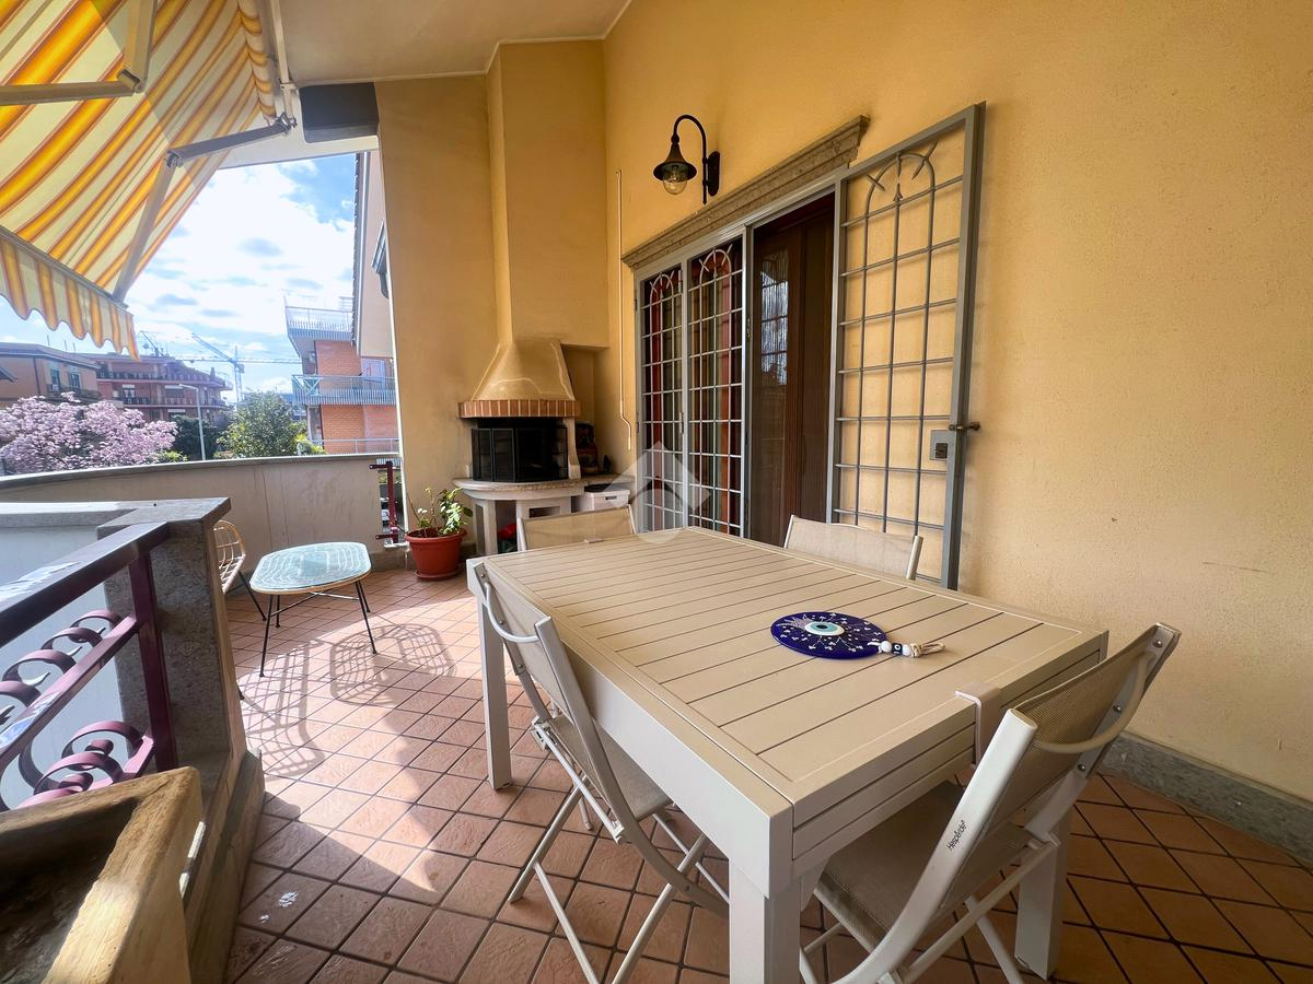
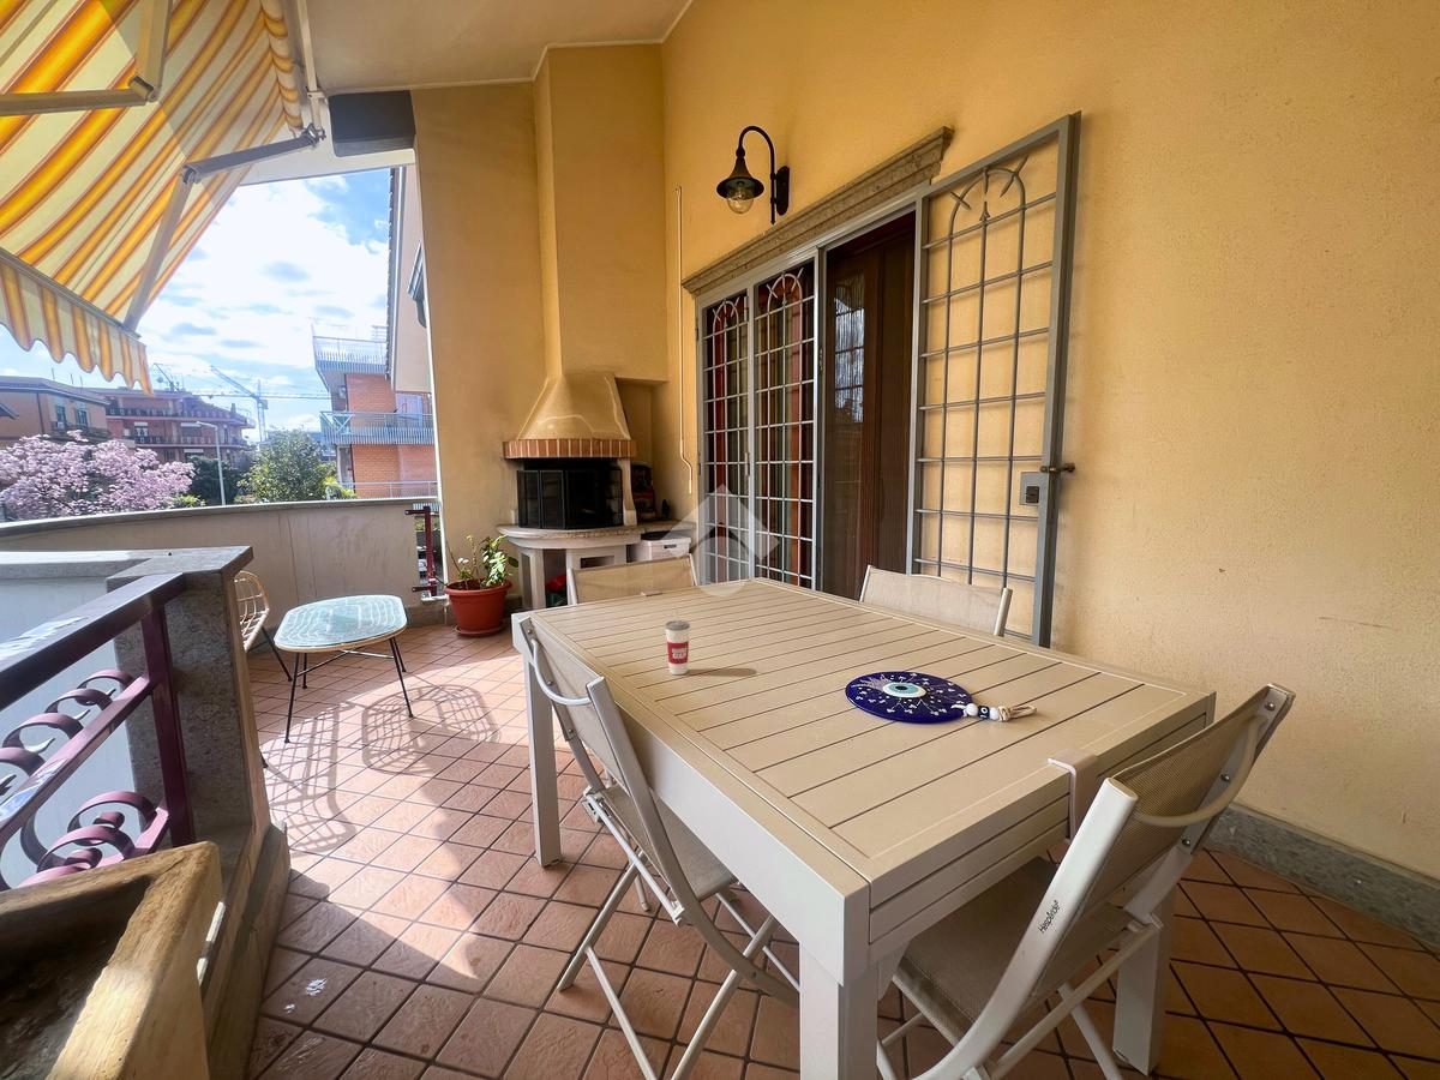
+ cup (677, 638)
